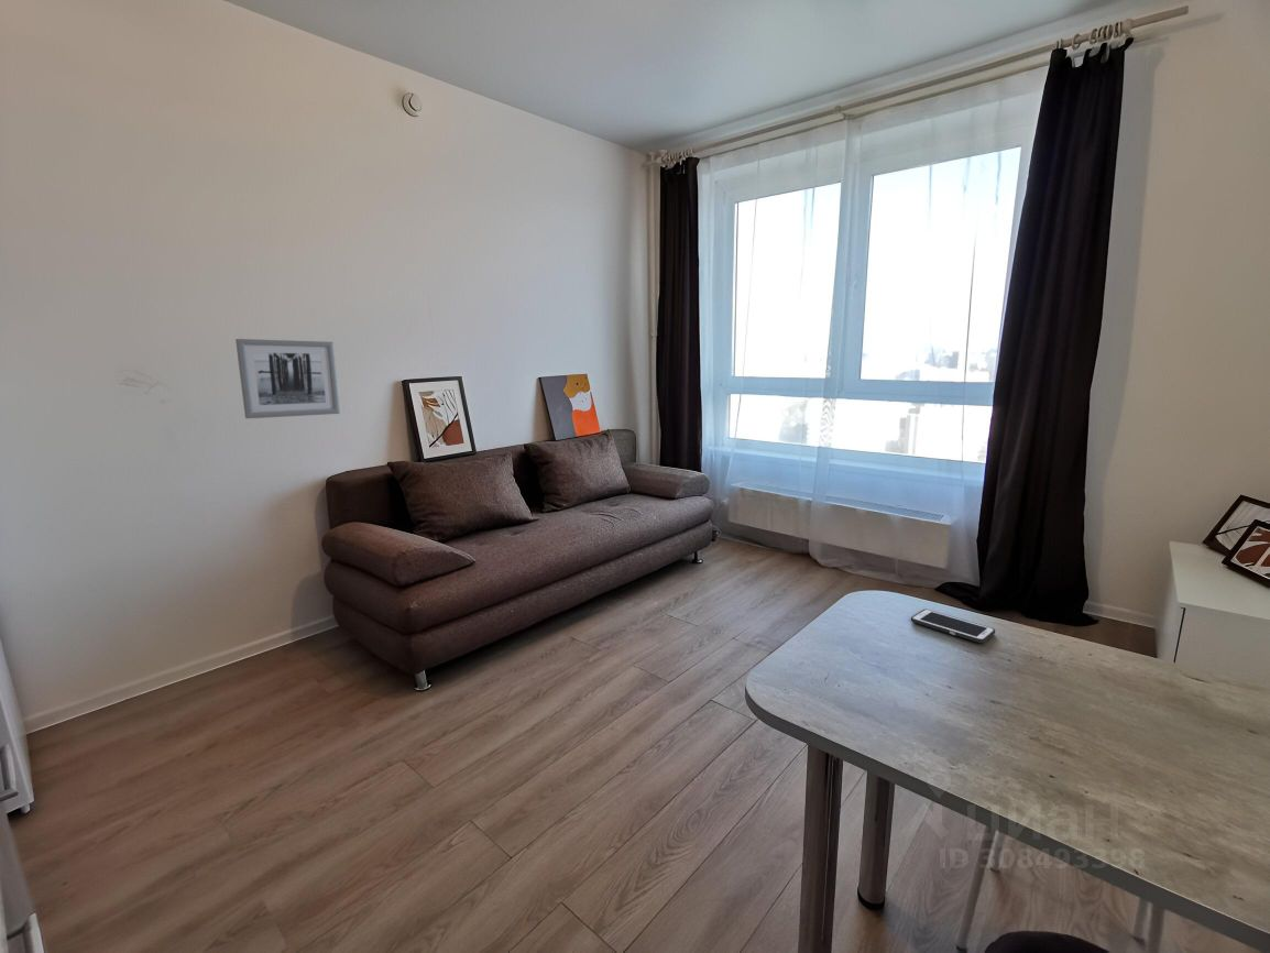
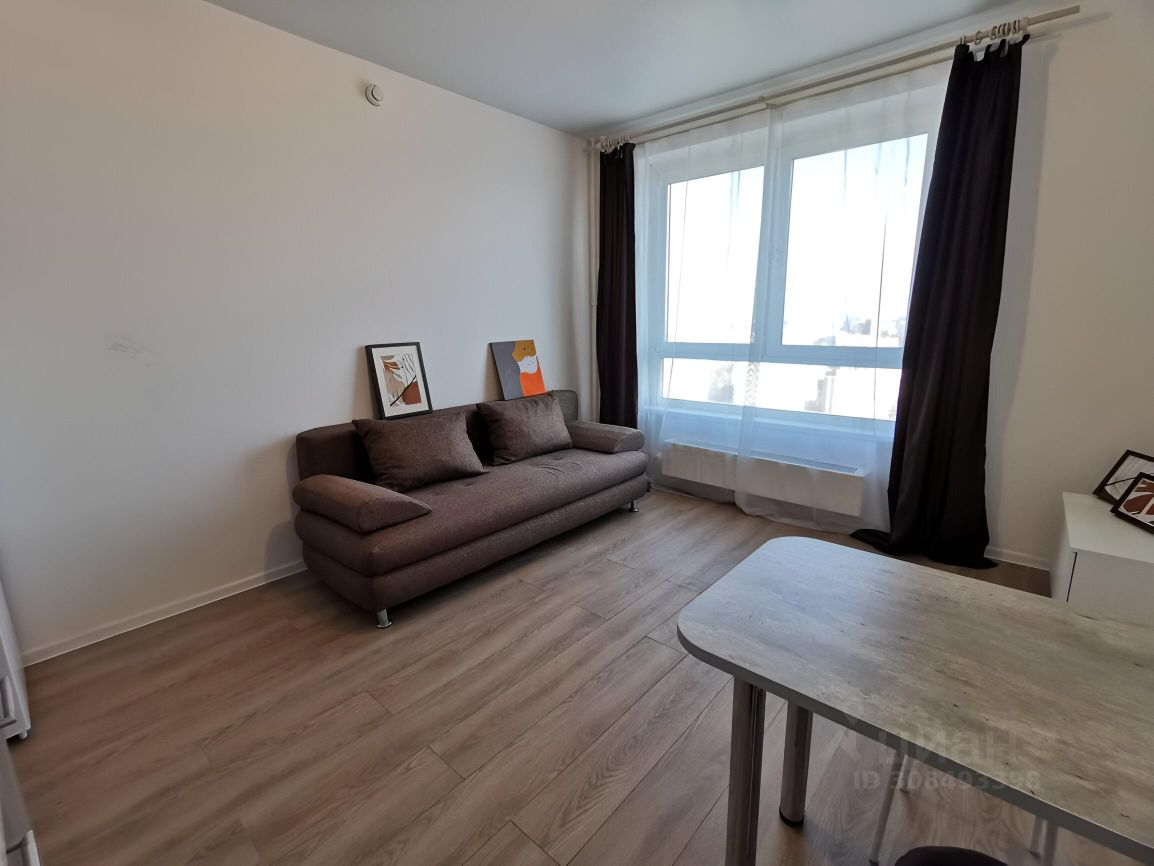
- wall art (291, 379)
- cell phone (951, 625)
